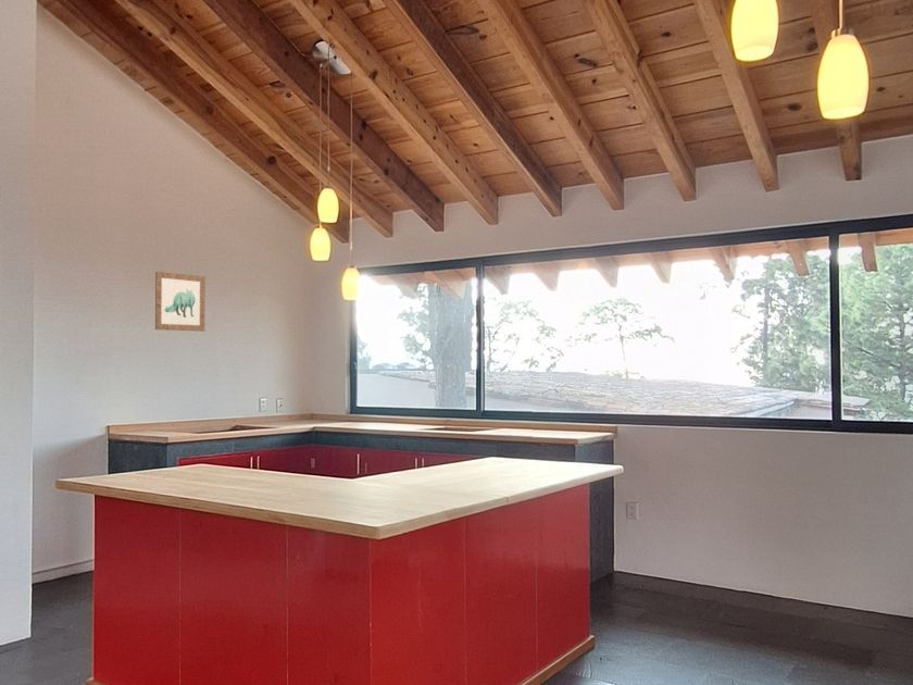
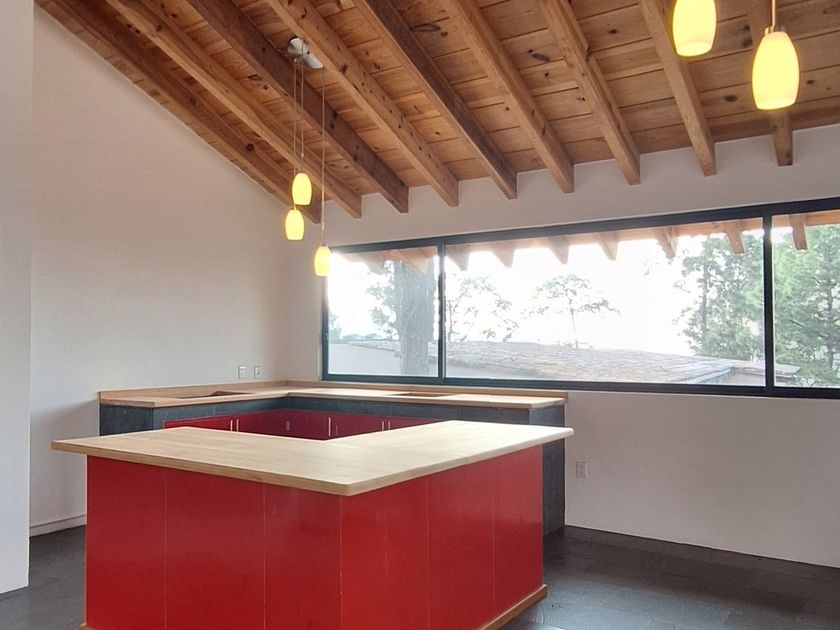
- wall art (180, 302)
